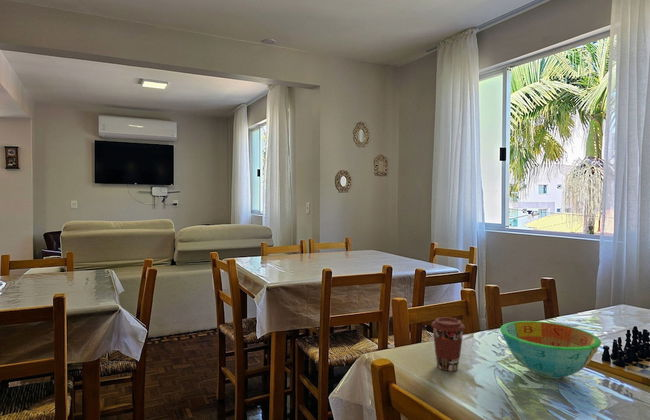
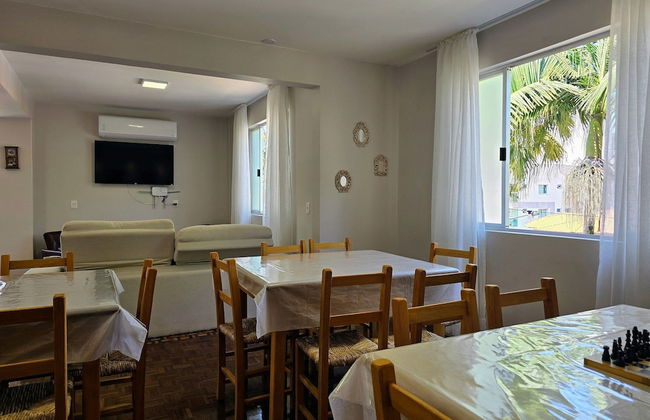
- coffee cup (447, 343)
- bowl (547, 352)
